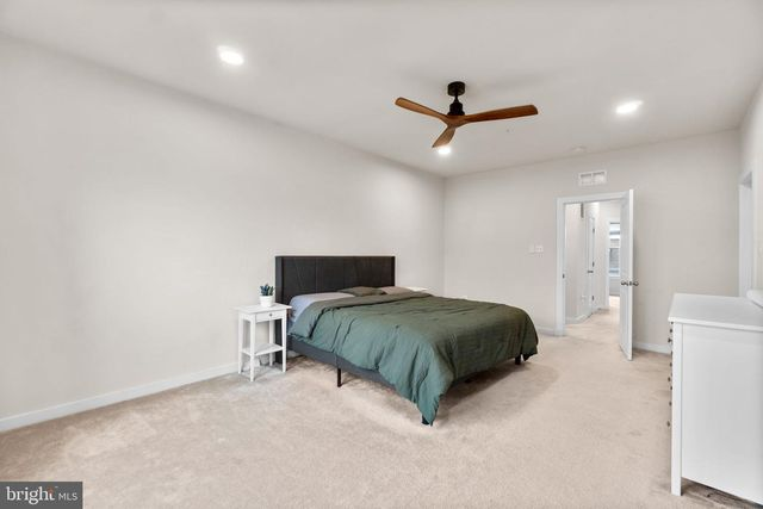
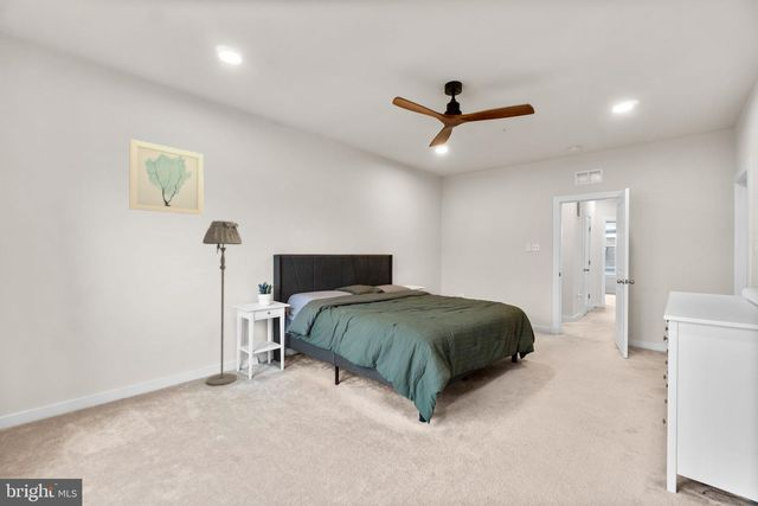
+ wall art (168, 179)
+ floor lamp (221, 300)
